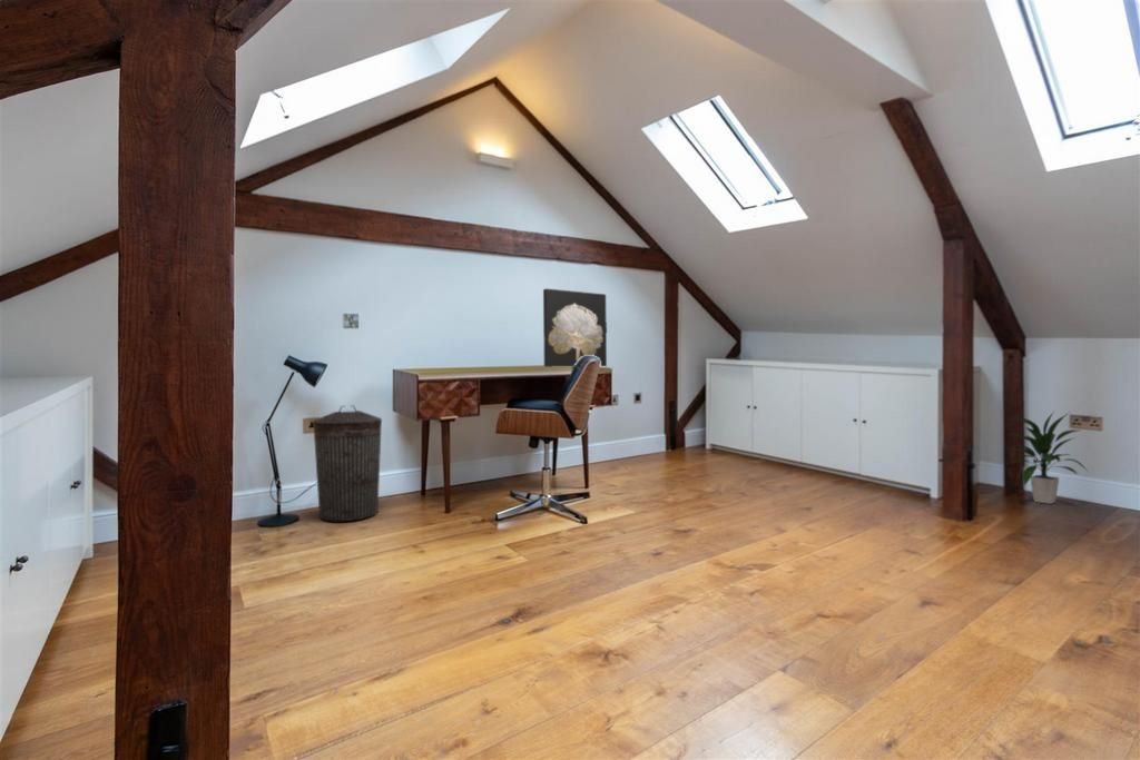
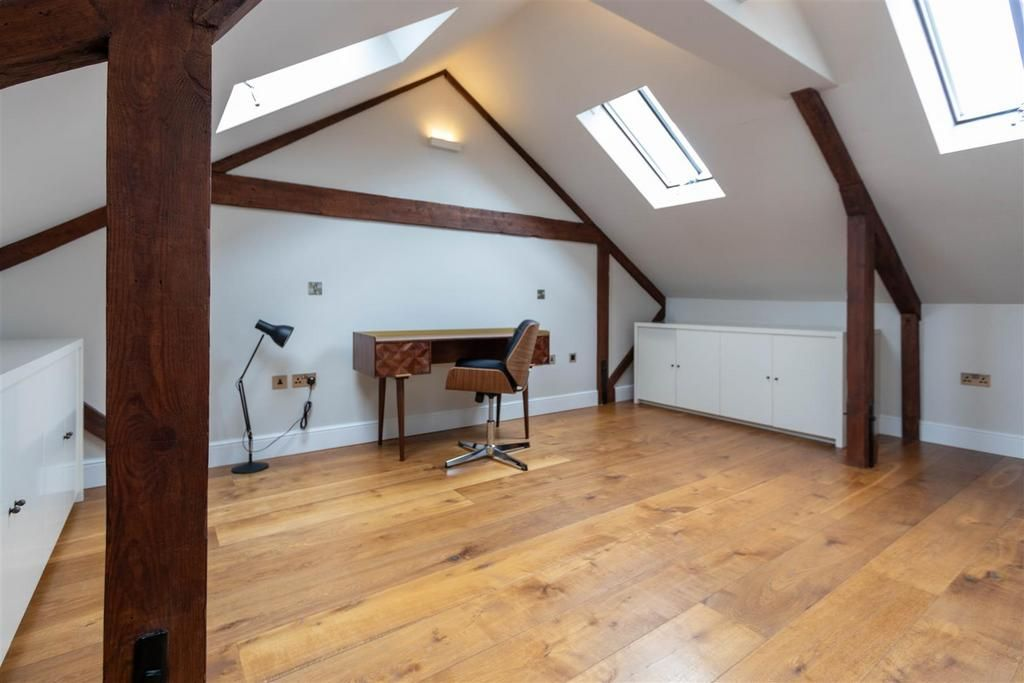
- trash can (347, 460)
- wall art (576, 328)
- indoor plant (1040, 455)
